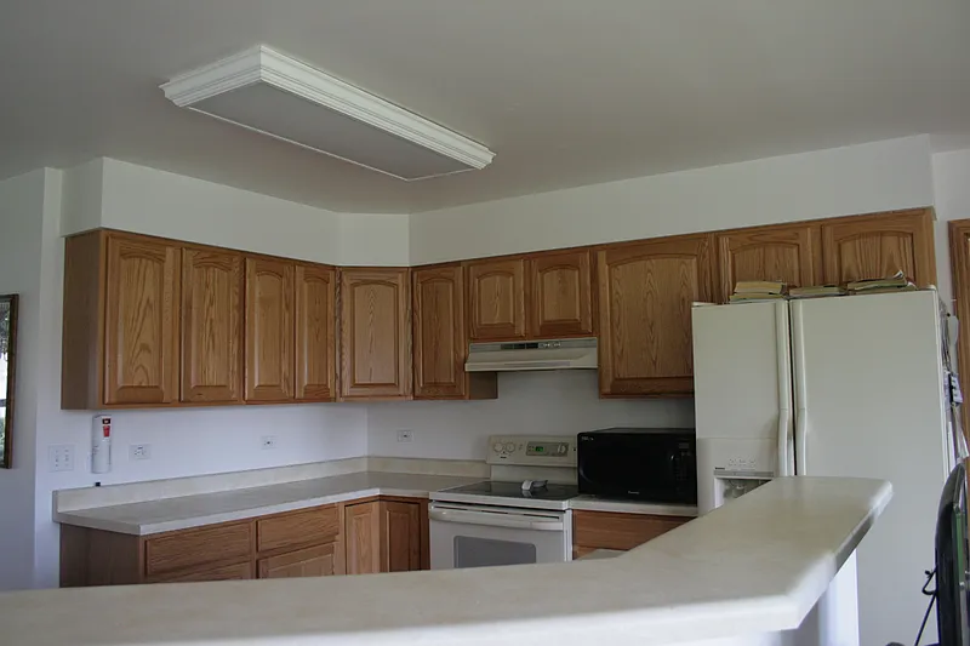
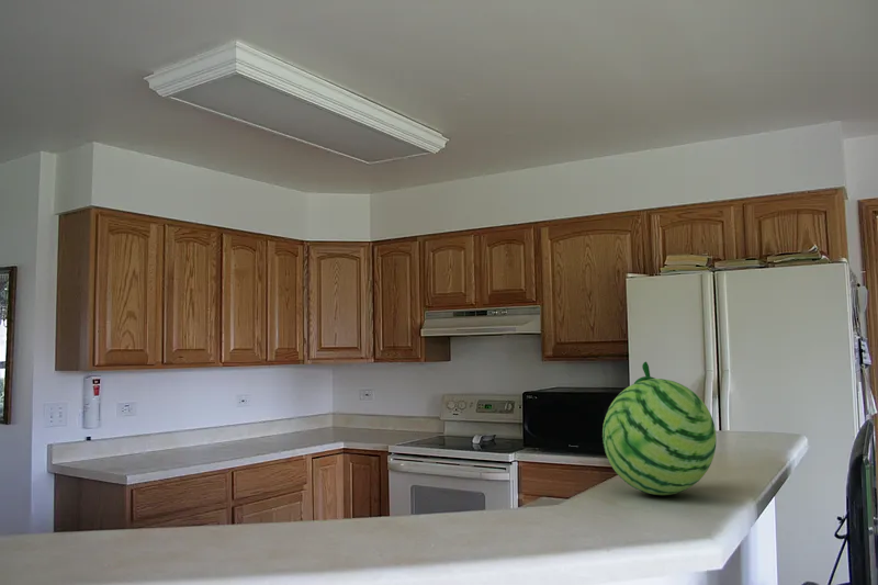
+ fruit (656, 427)
